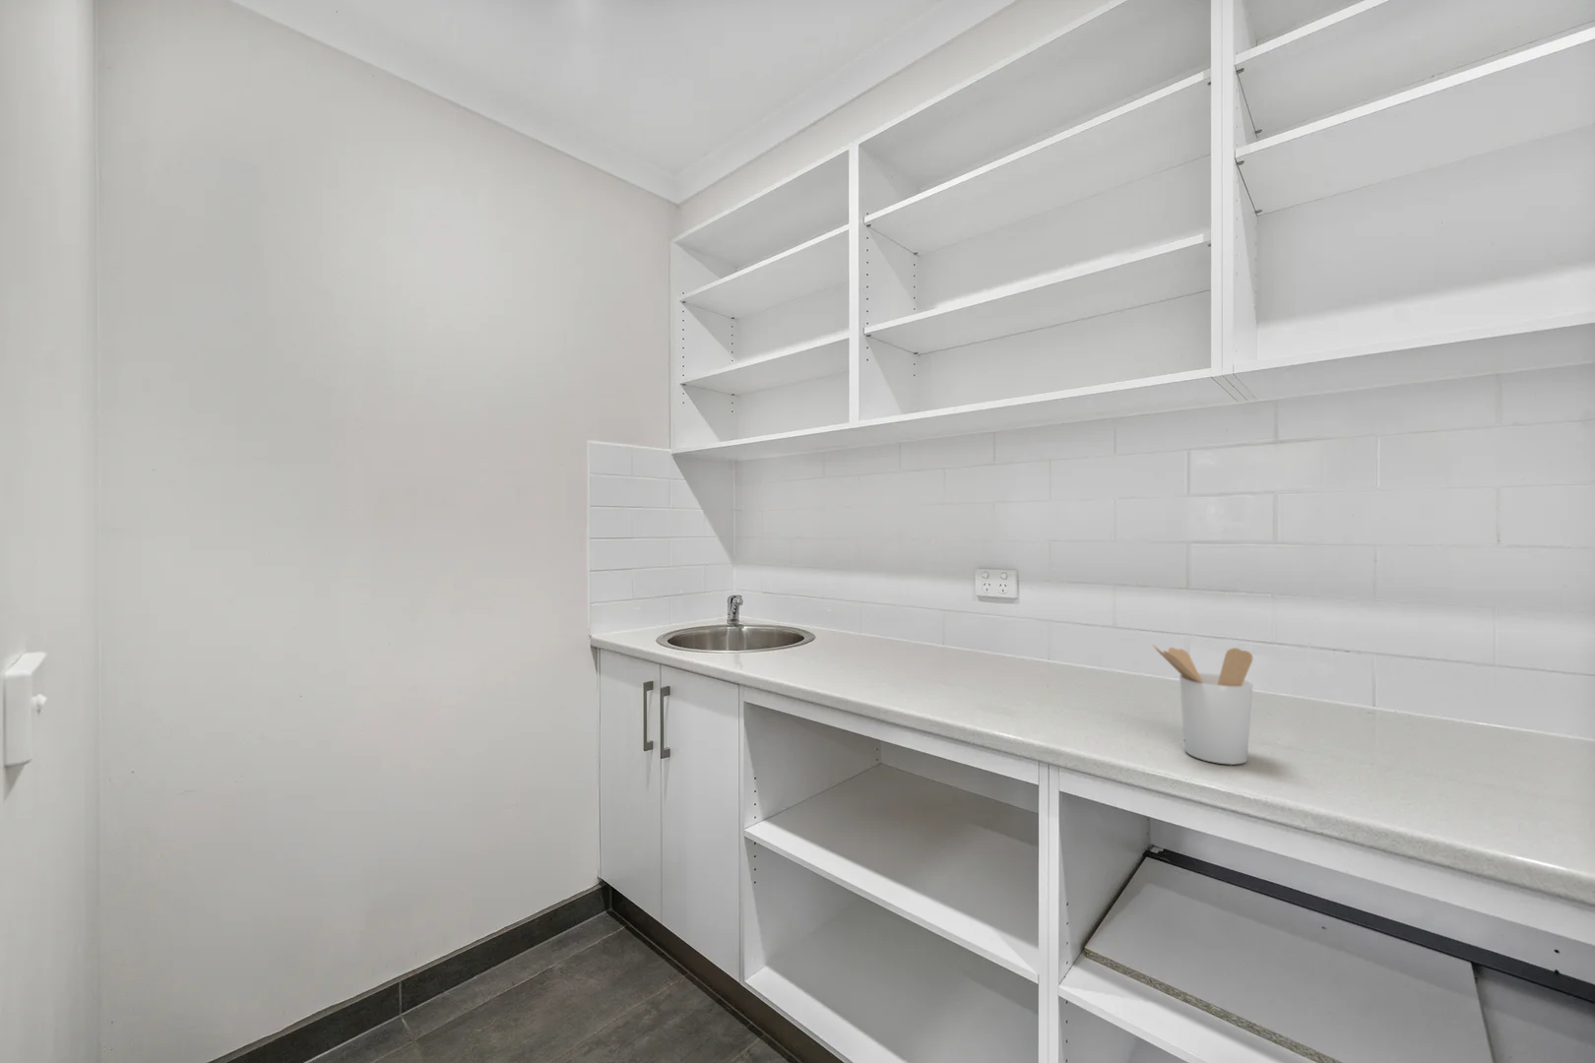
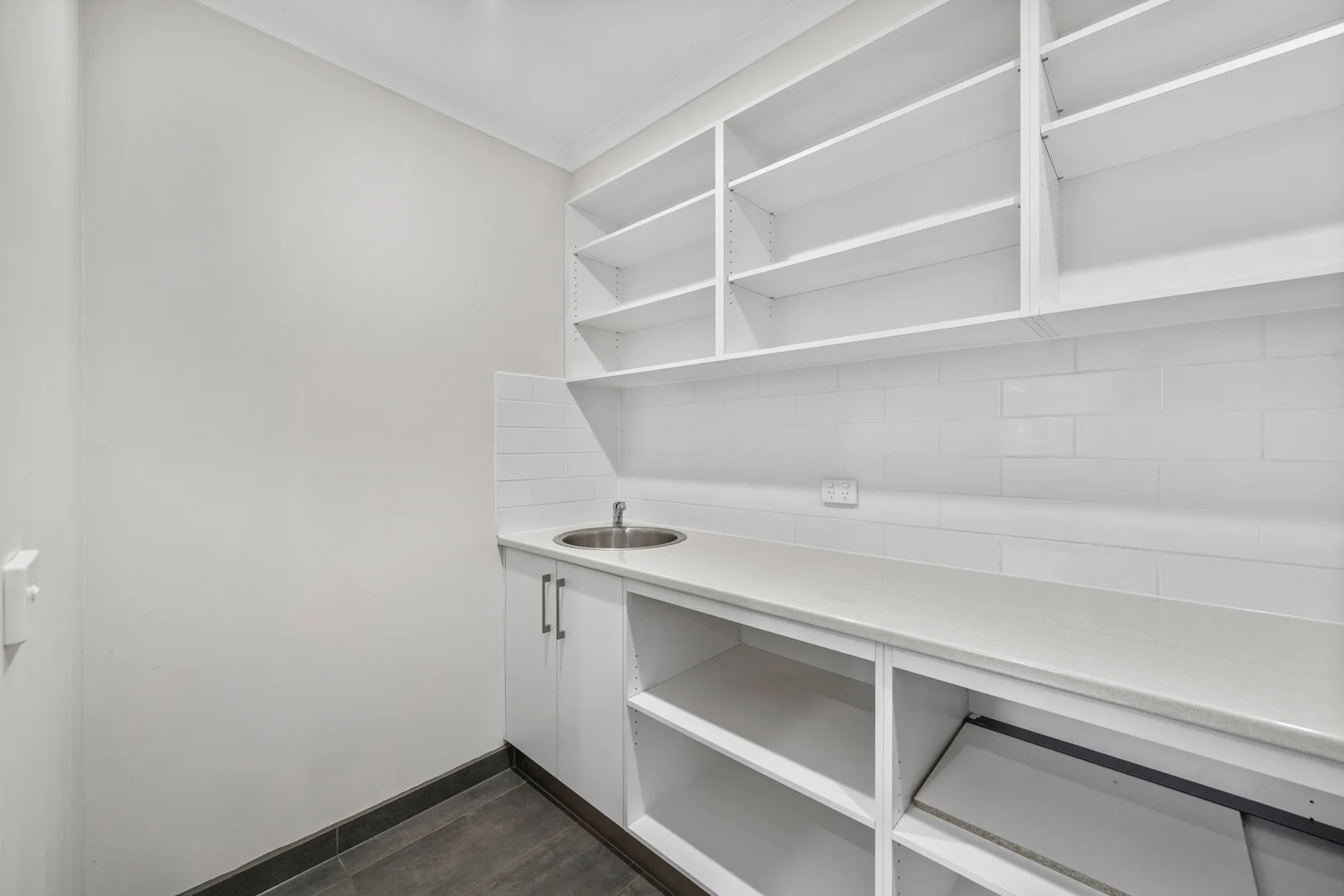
- utensil holder (1199, 698)
